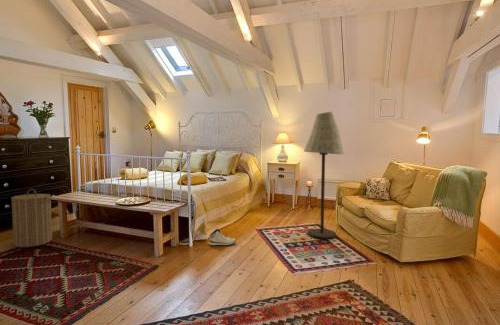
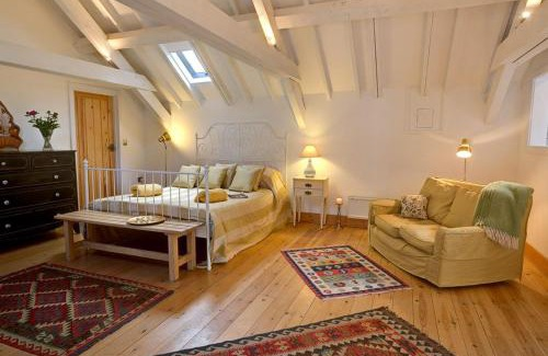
- floor lamp (323, 173)
- laundry hamper (32, 215)
- sneaker (222, 236)
